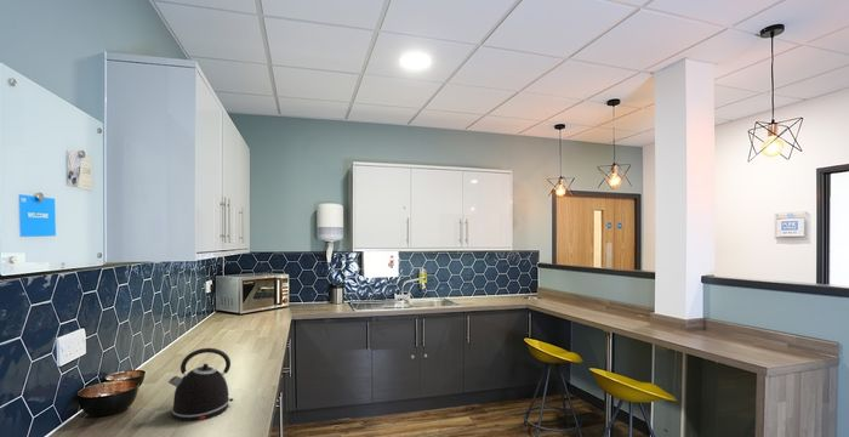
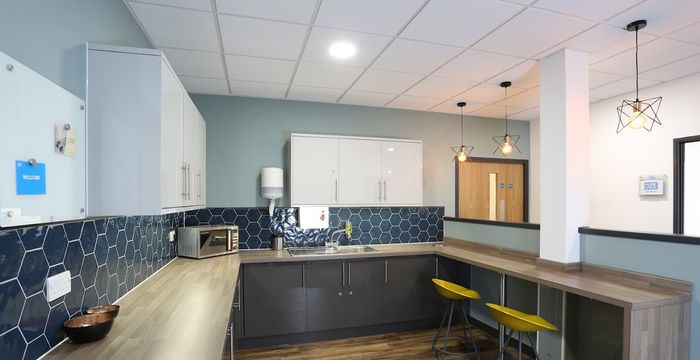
- kettle (201, 379)
